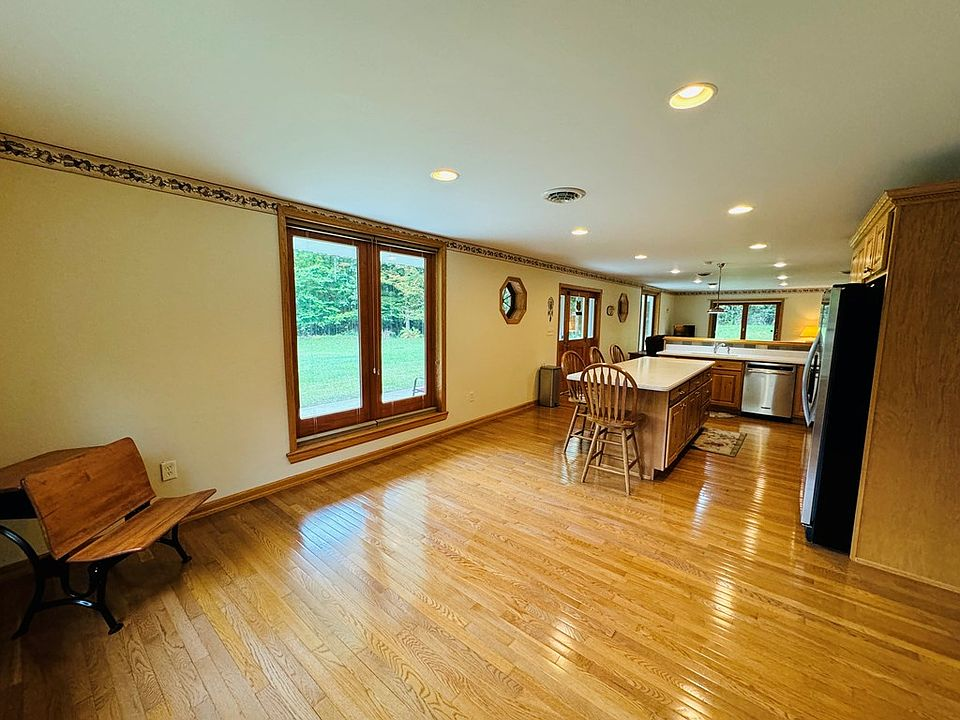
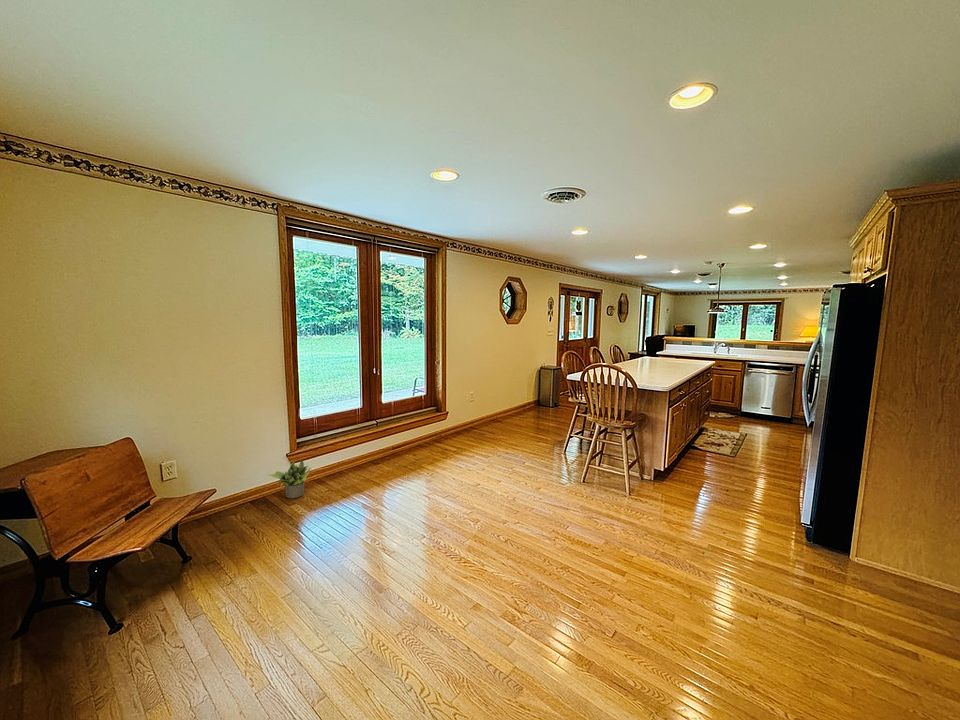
+ potted plant (289, 478)
